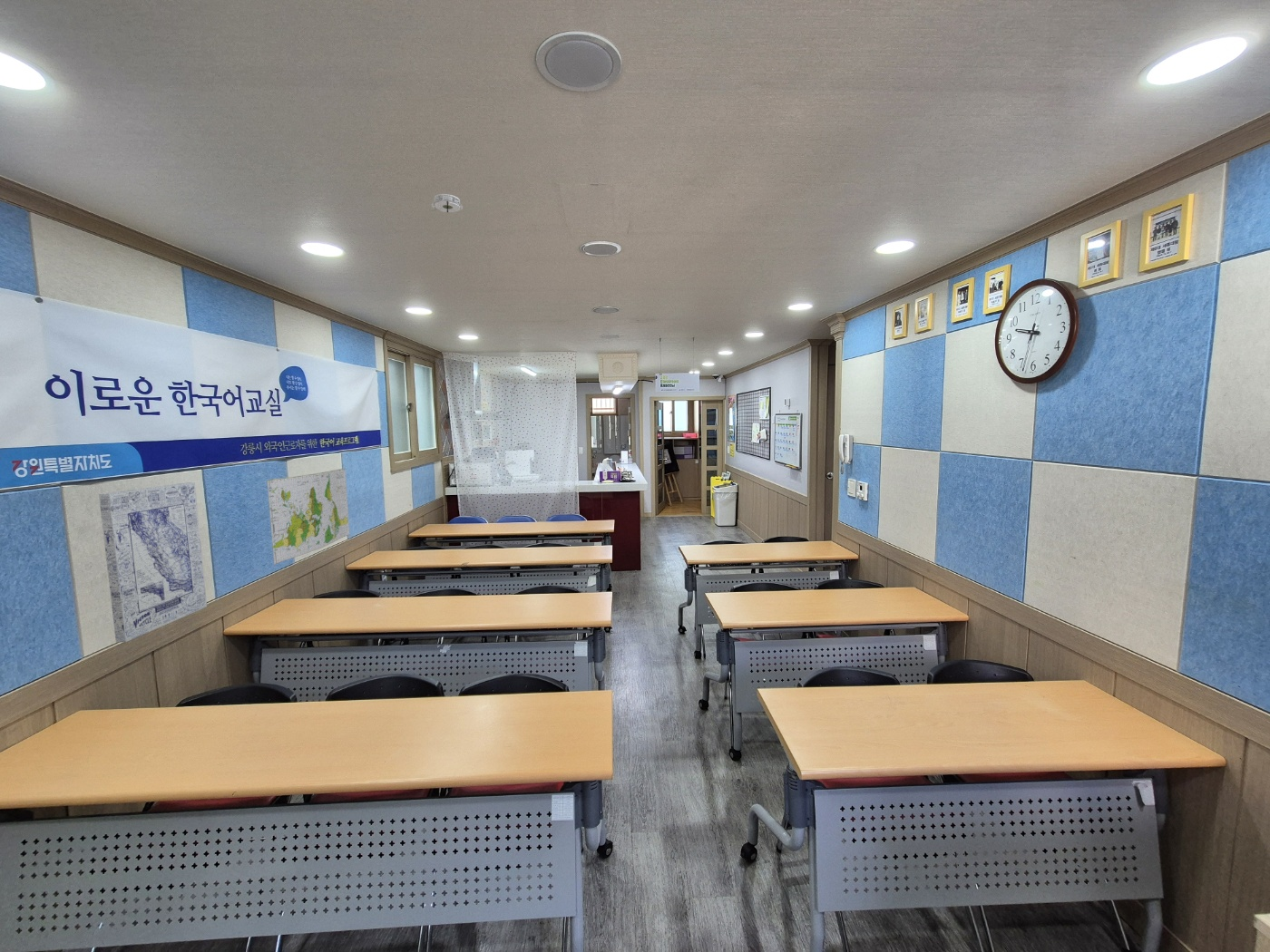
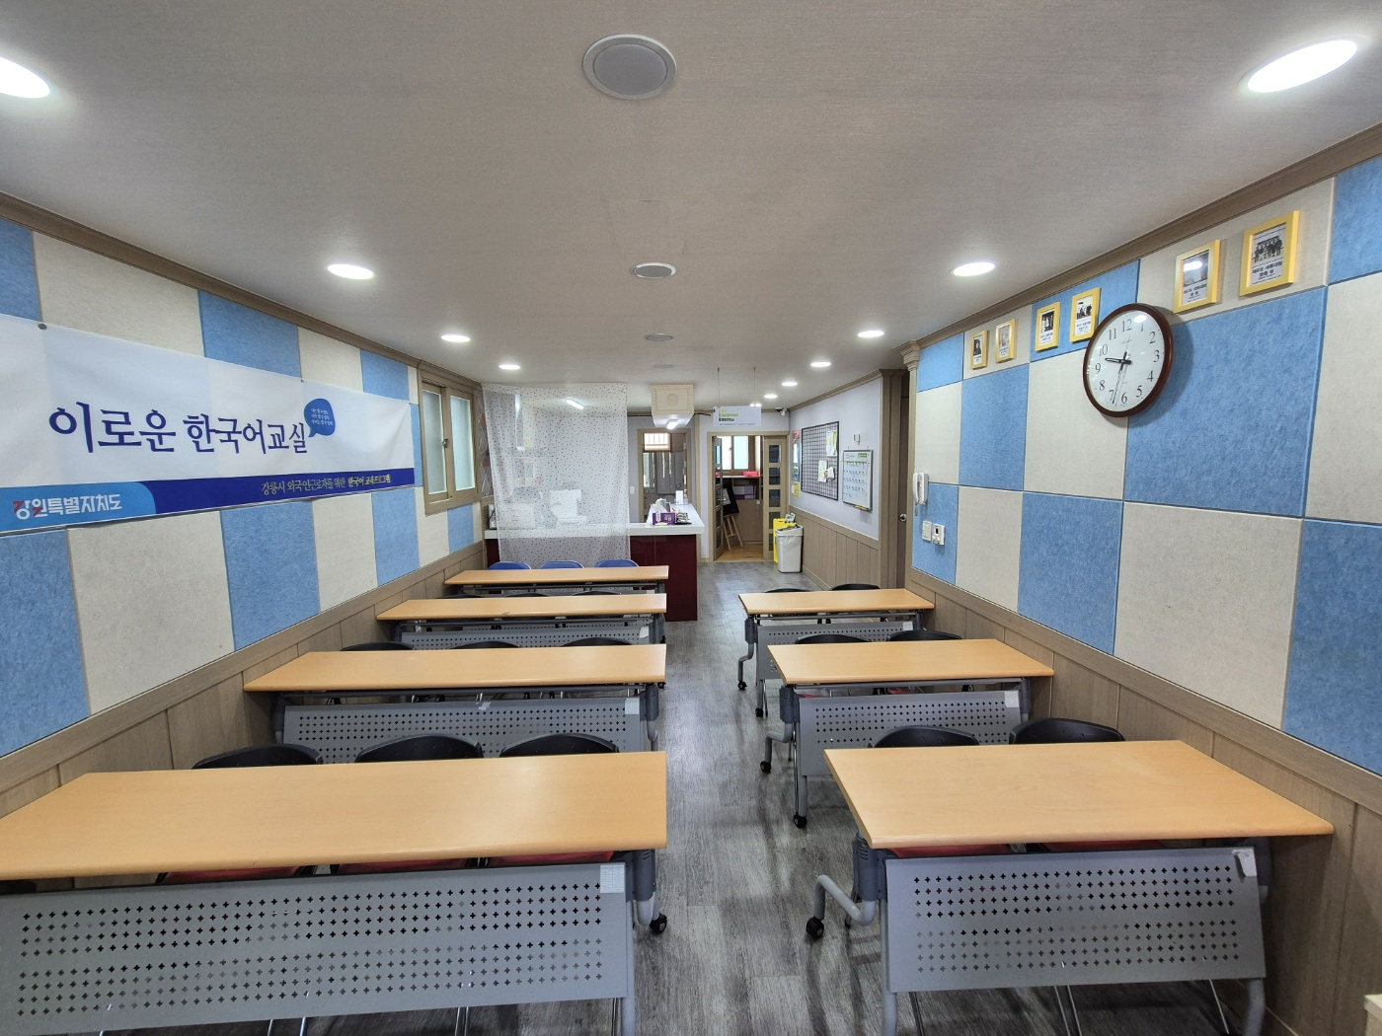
- smoke detector (446, 203)
- wall art (158, 556)
- map (315, 510)
